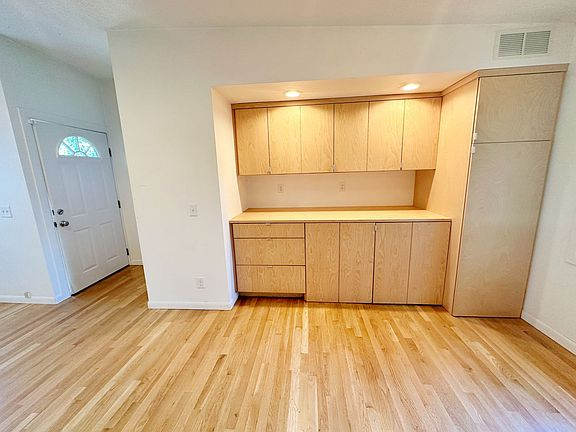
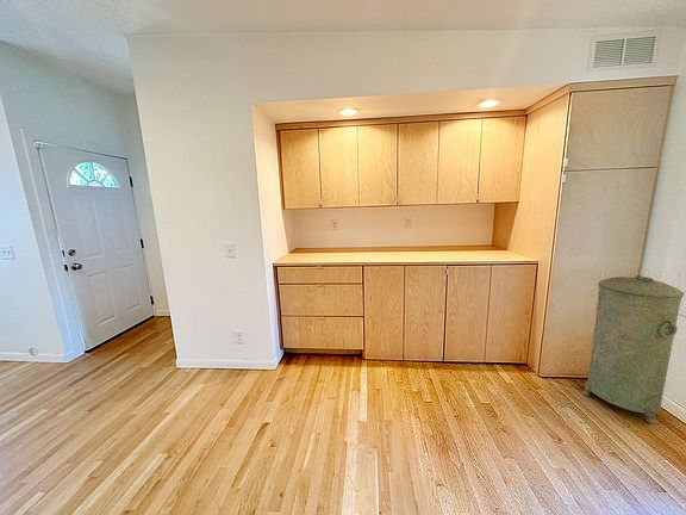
+ trash can (630, 341)
